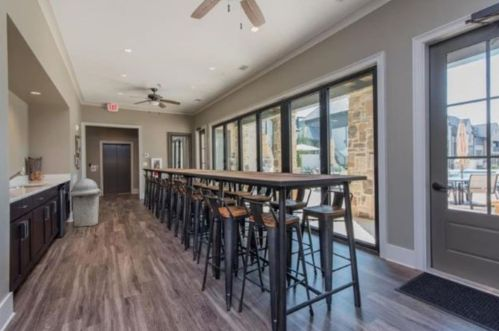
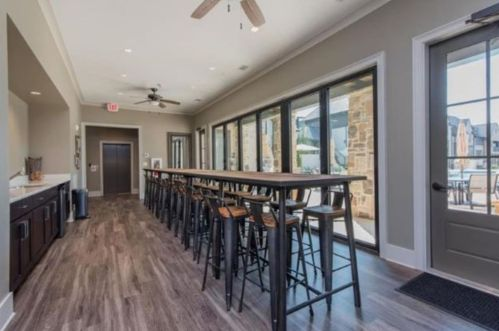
- trash can (85, 201)
